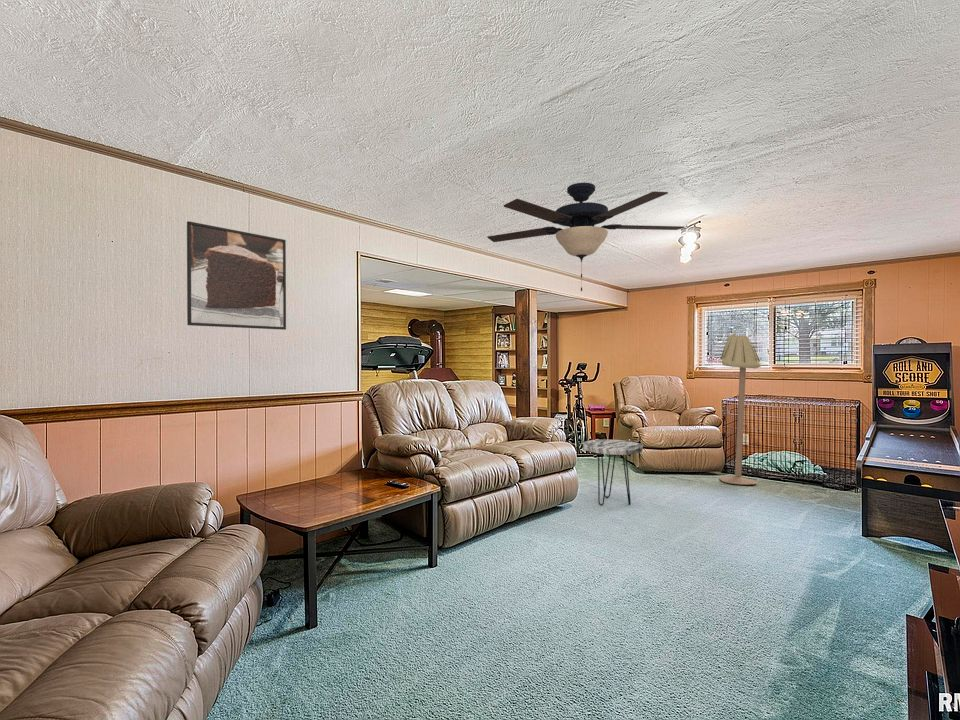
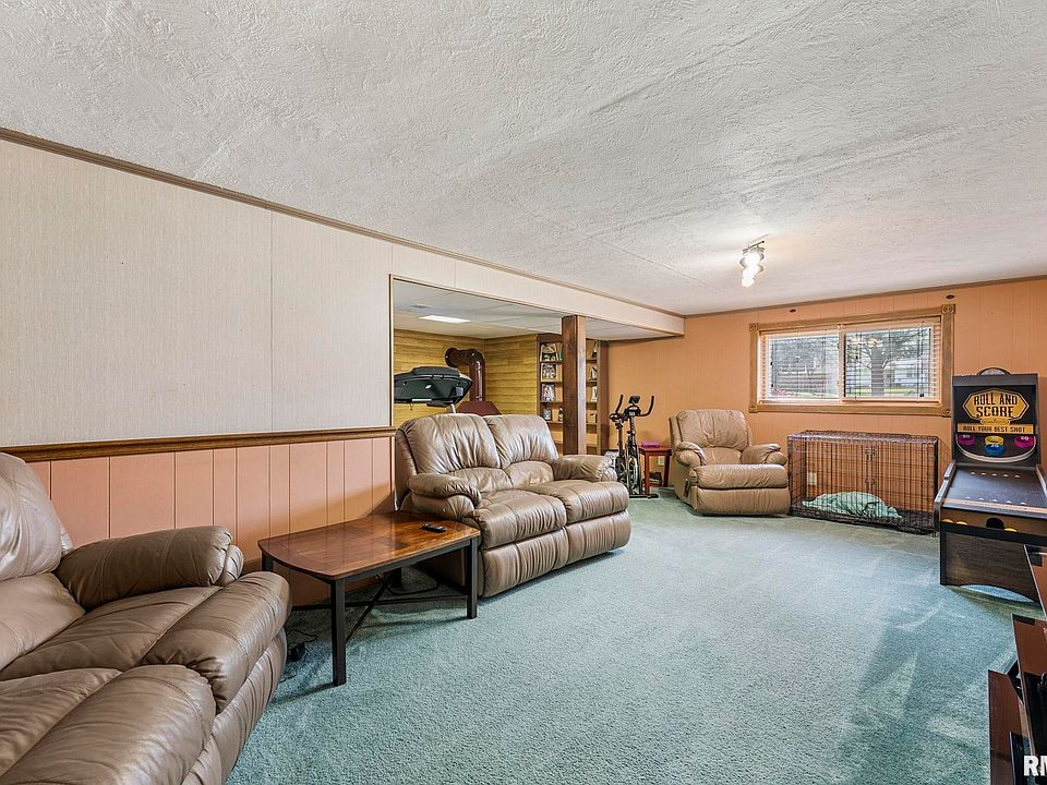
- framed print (240, 279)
- side table (612, 473)
- floor lamp (740, 406)
- ceiling fan (581, 240)
